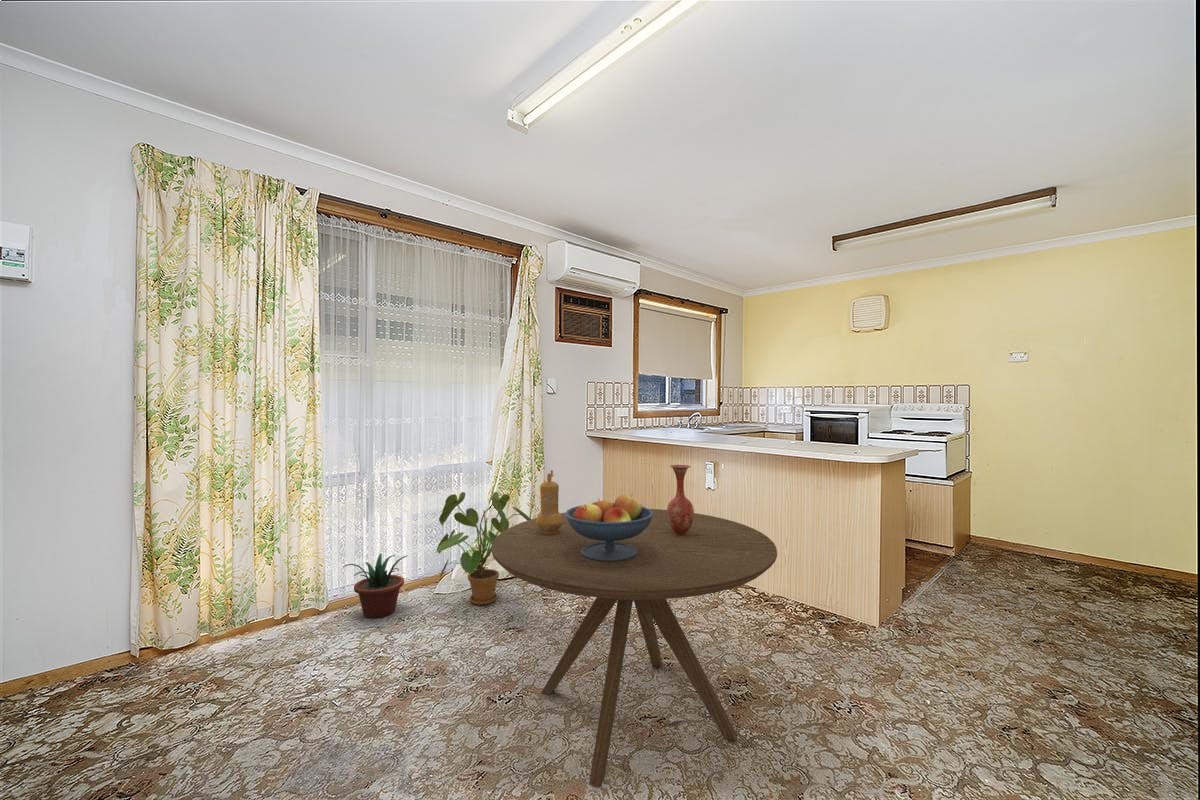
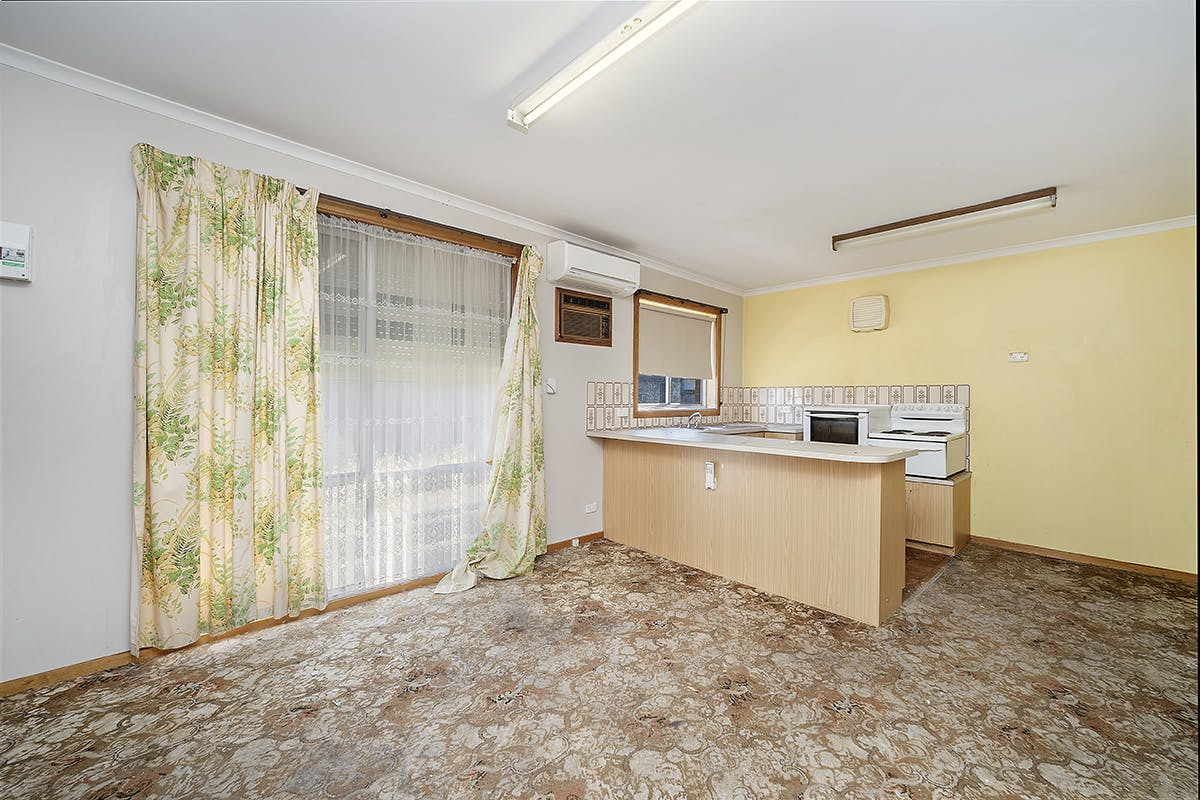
- dining table (628, 625)
- fruit bowl (609, 524)
- potted plant (376, 585)
- pepper mill (550, 501)
- vase (680, 499)
- house plant (484, 543)
